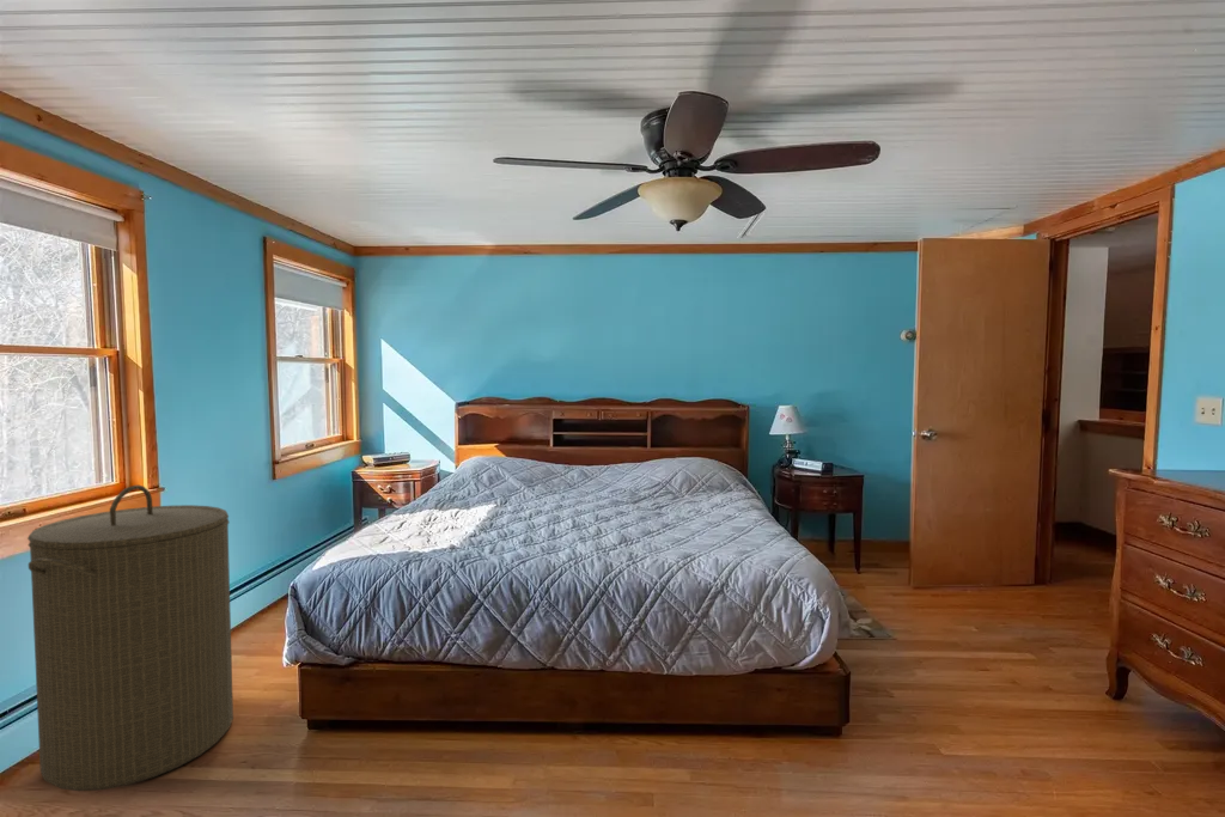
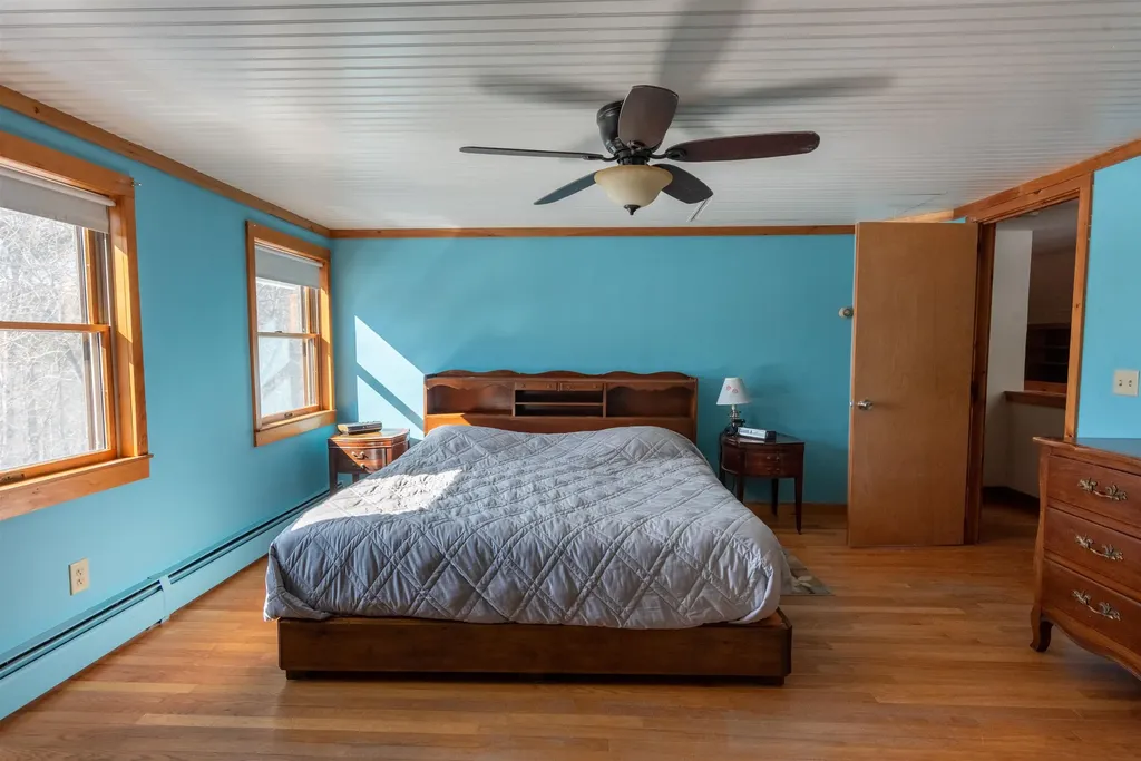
- laundry hamper (139, 615)
